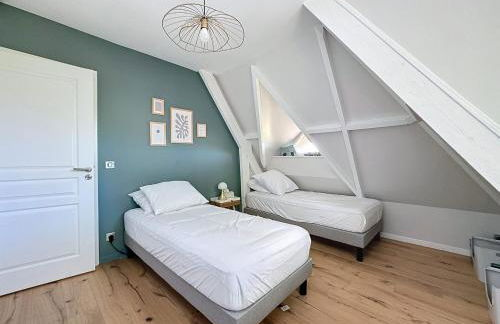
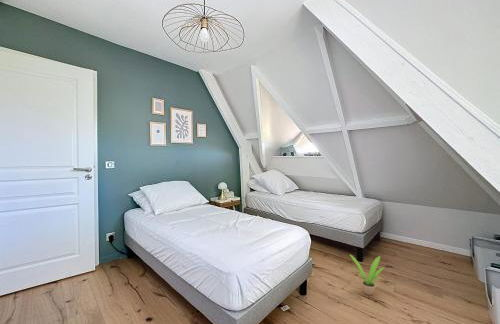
+ potted plant (369, 276)
